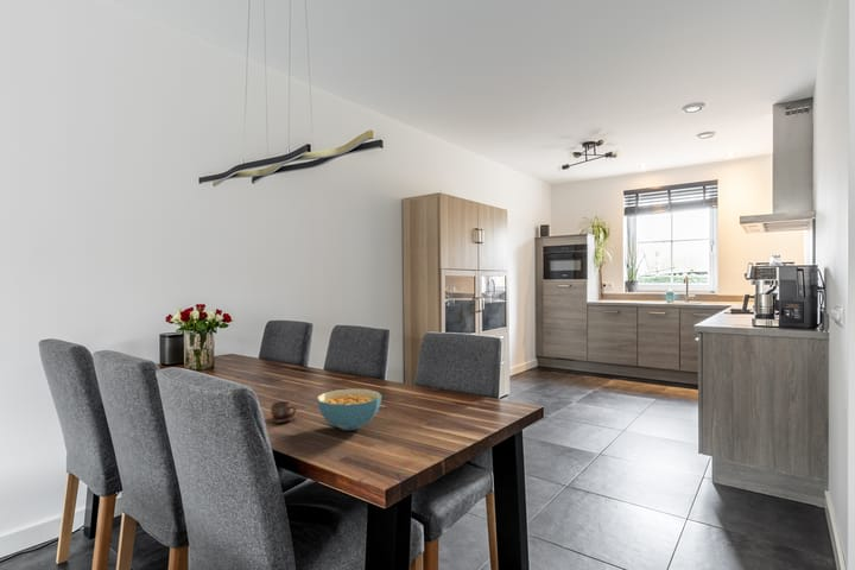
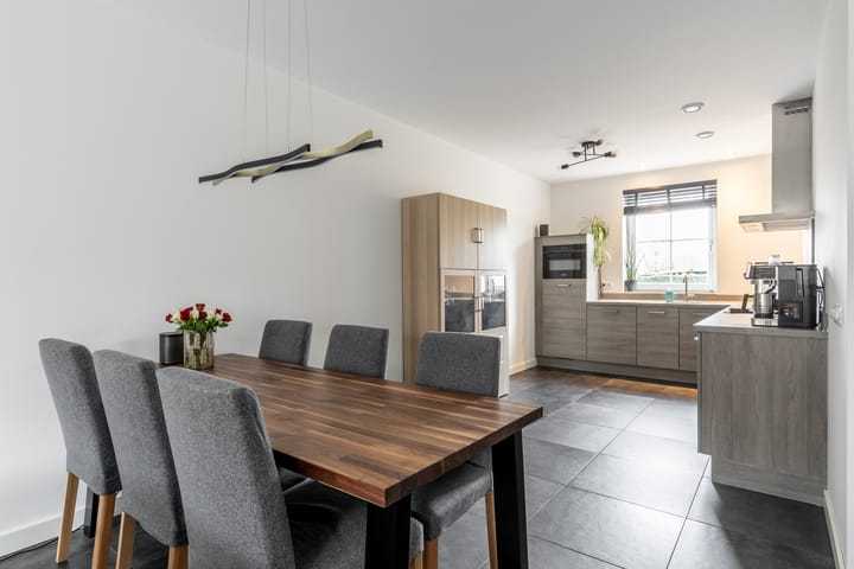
- cereal bowl (349, 411)
- cup (281, 411)
